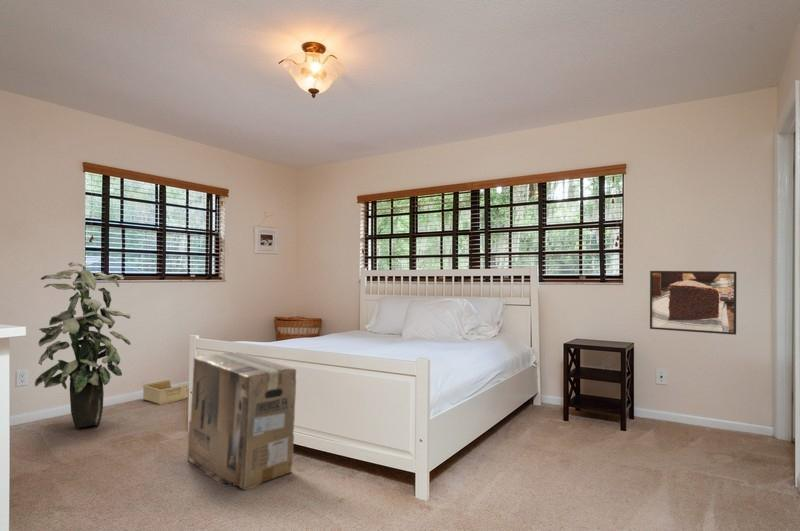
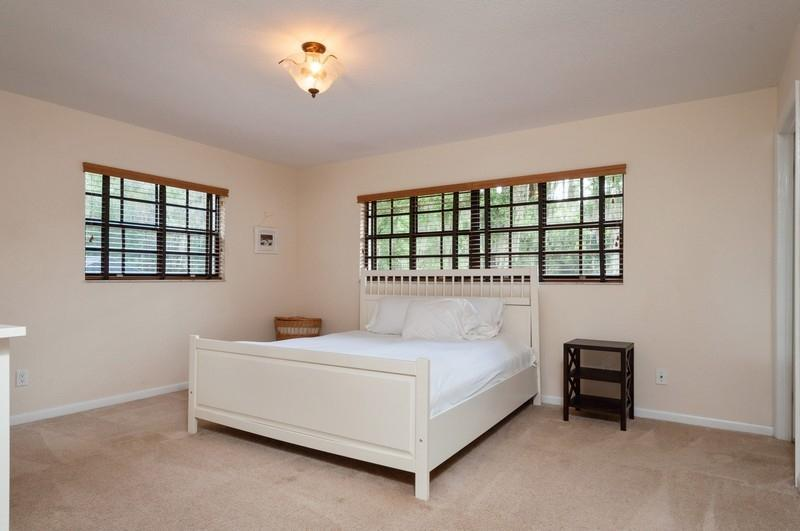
- storage bin (165, 391)
- indoor plant (82, 343)
- cardboard box (239, 412)
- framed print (691, 301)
